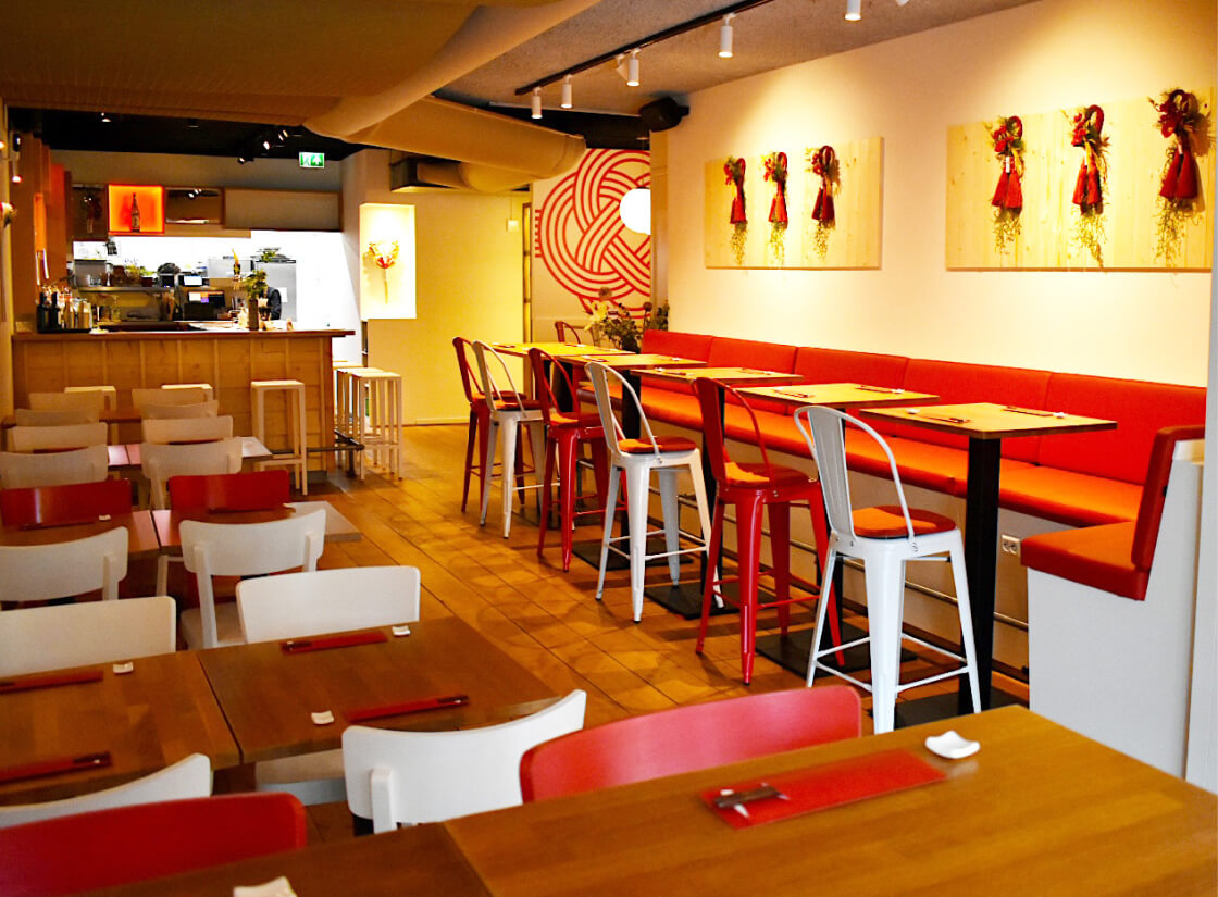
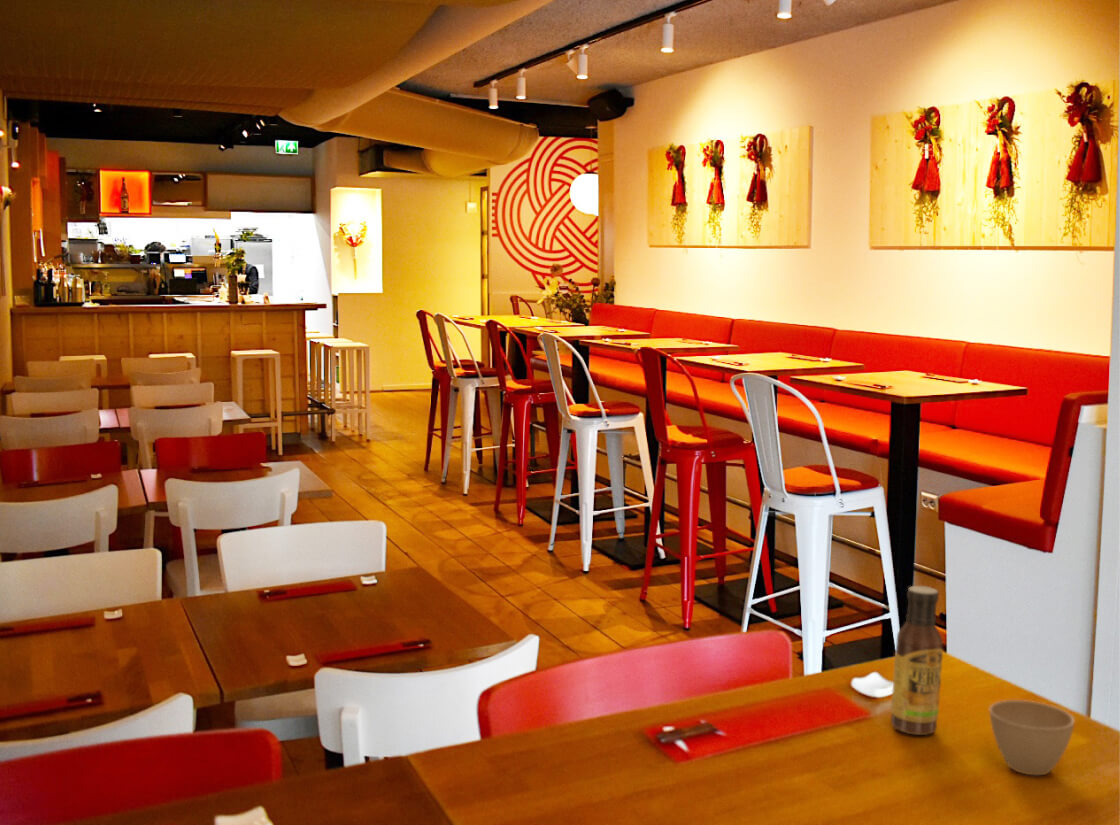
+ sauce bottle (917, 659)
+ flower pot (1030, 740)
